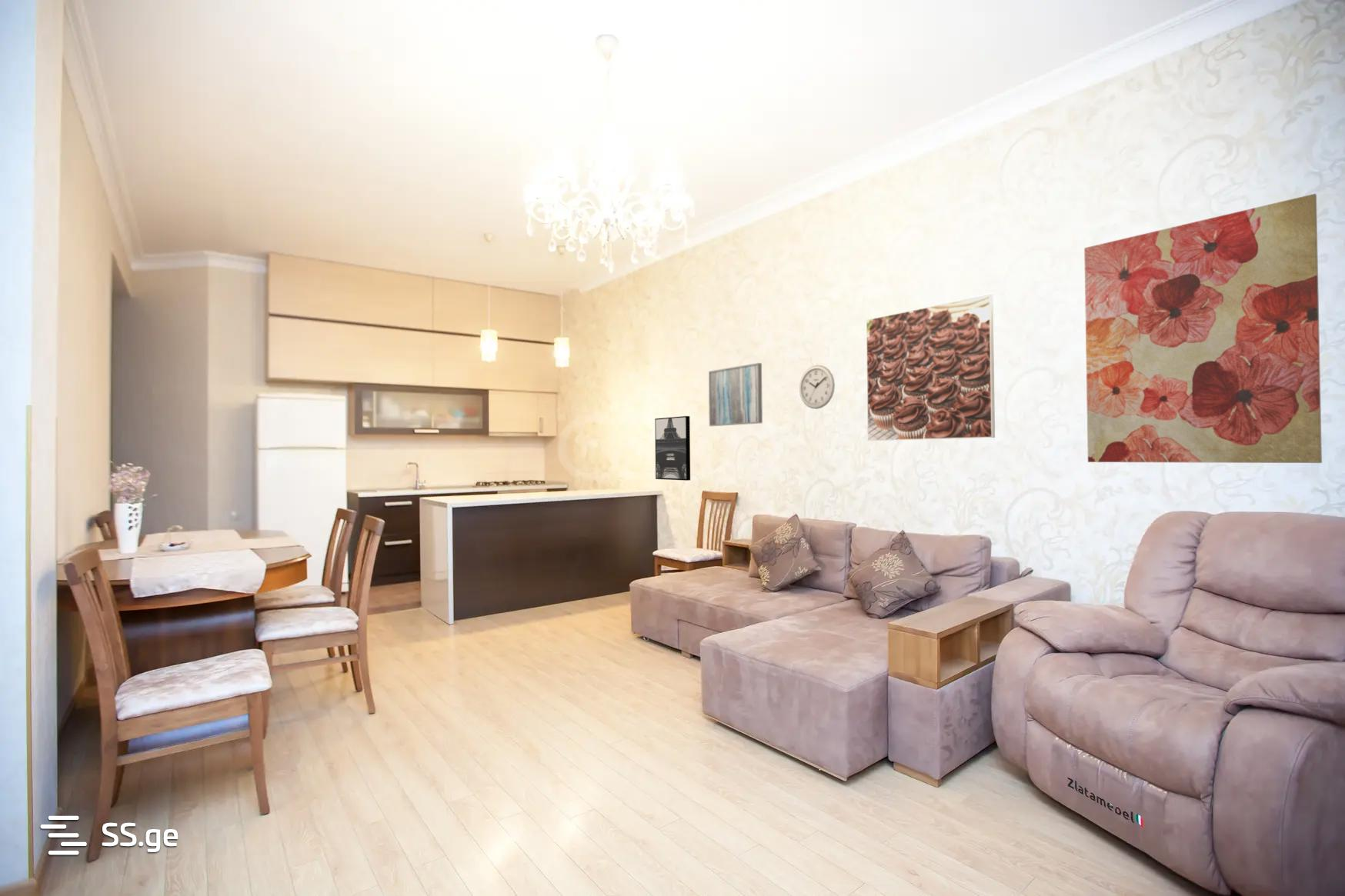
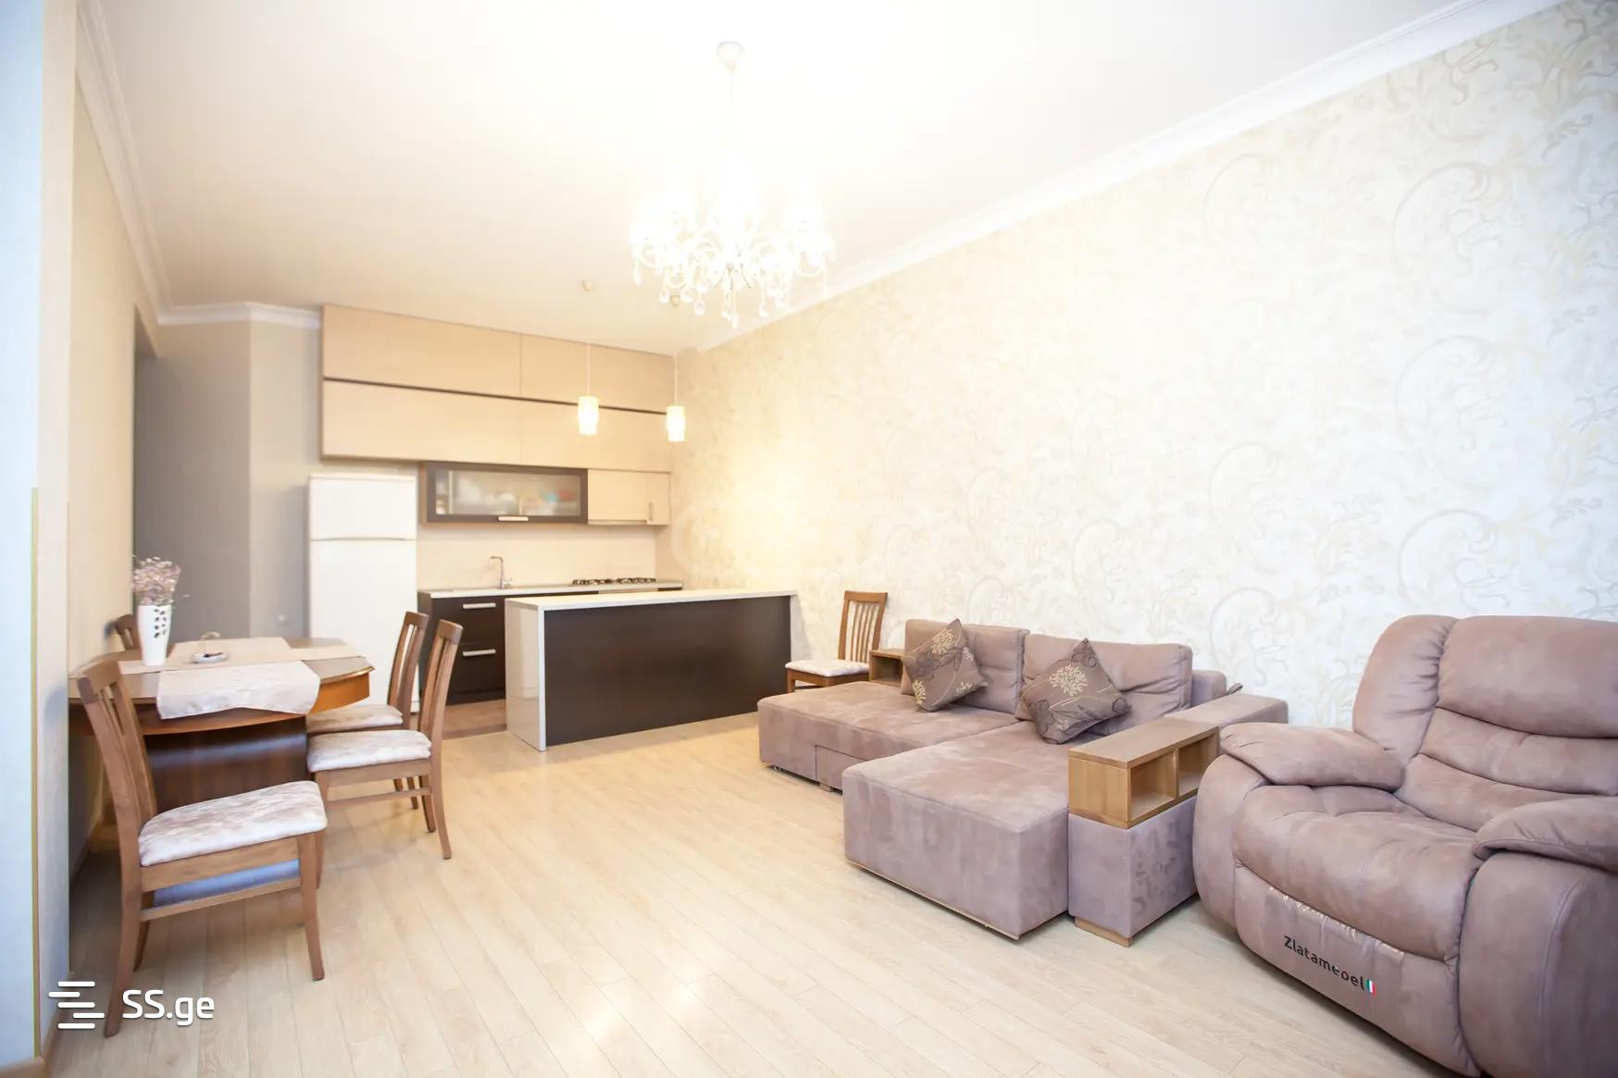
- wall art (672, 448)
- wall clock (816, 387)
- wall art (1190, 343)
- wall art (734, 396)
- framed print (925, 374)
